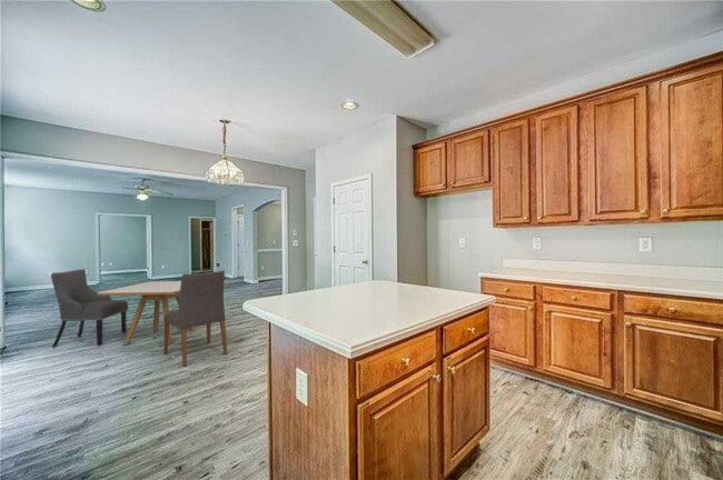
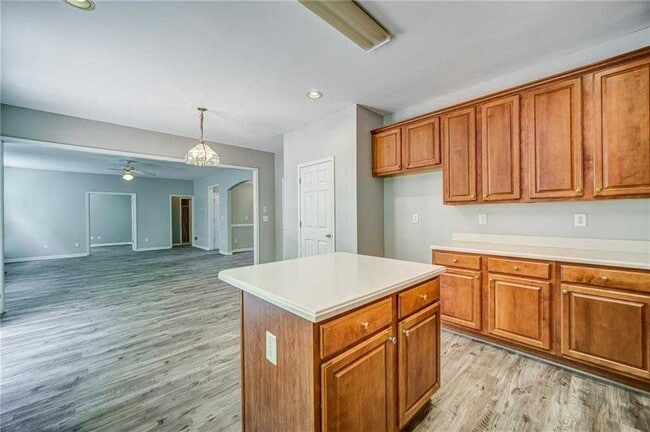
- dining table (162, 311)
- chair (196, 312)
- chair (89, 304)
